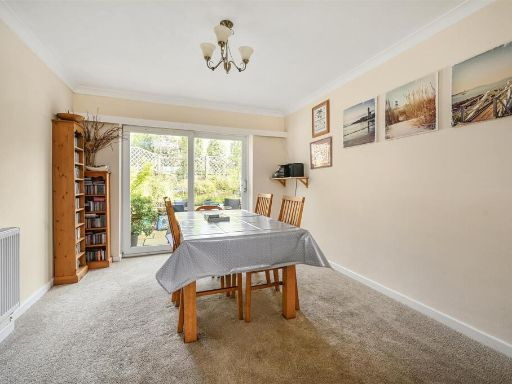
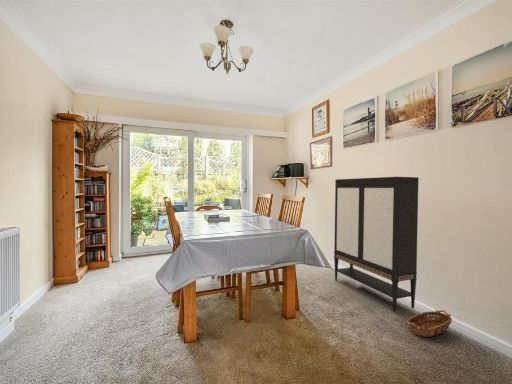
+ basket (428, 320)
+ storage cabinet (370, 235)
